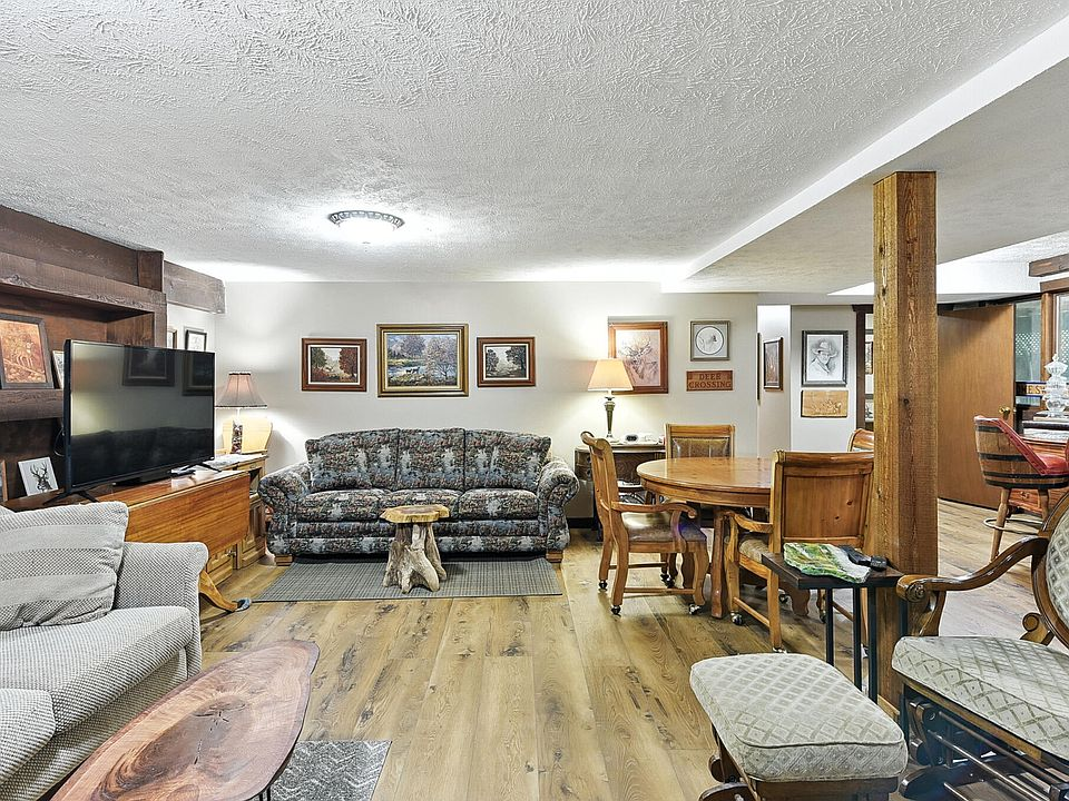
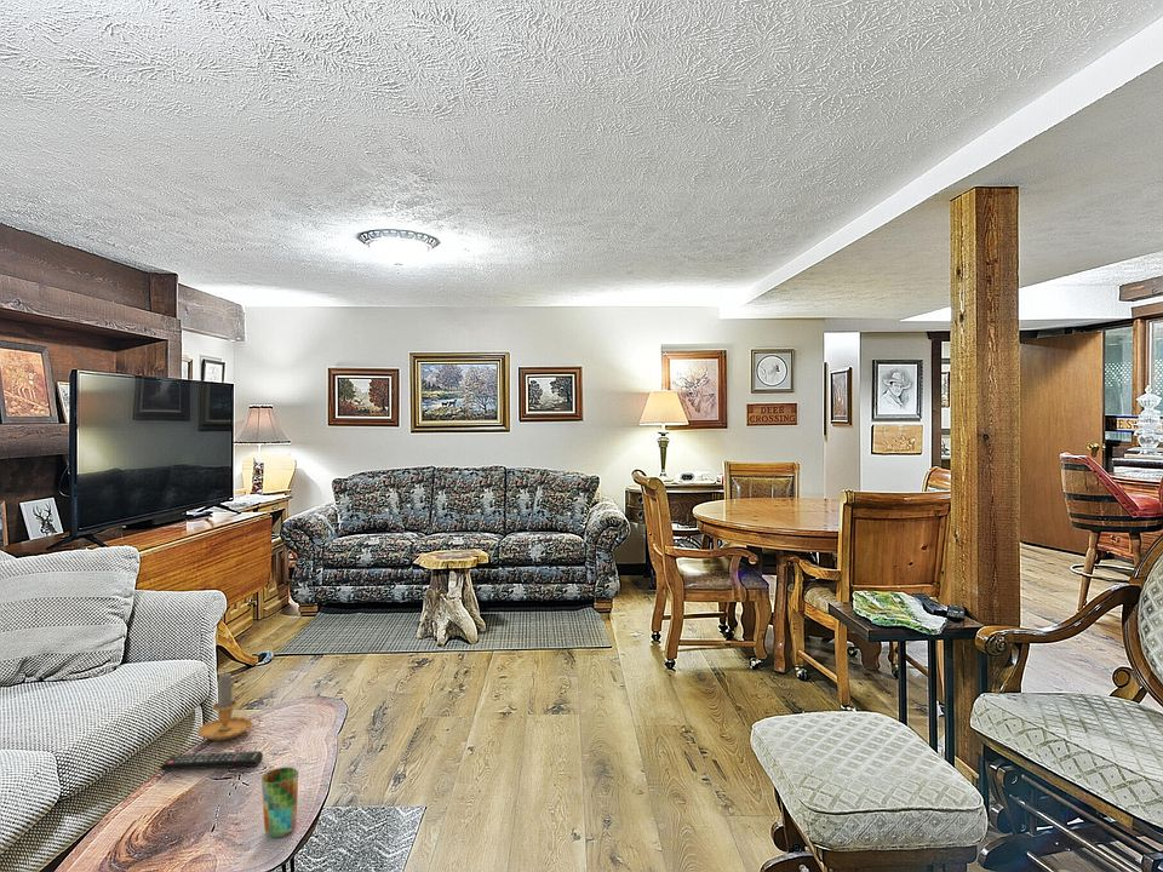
+ candle (230, 702)
+ cup (280, 803)
+ remote control (212, 761)
